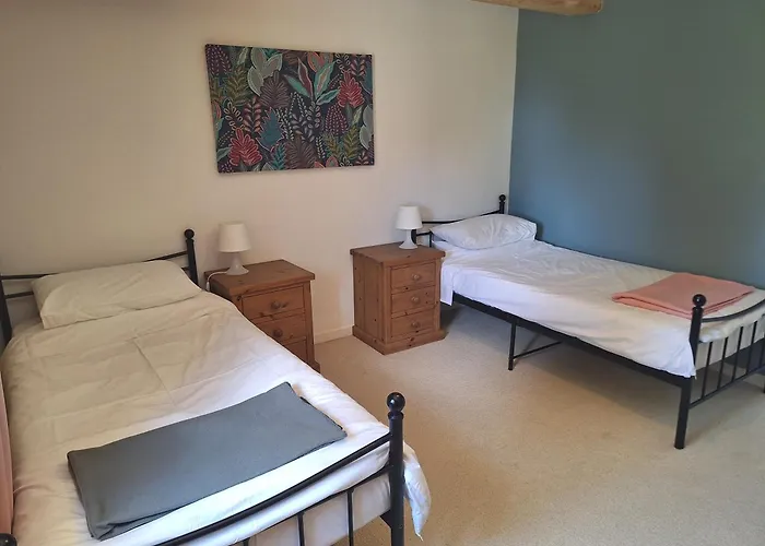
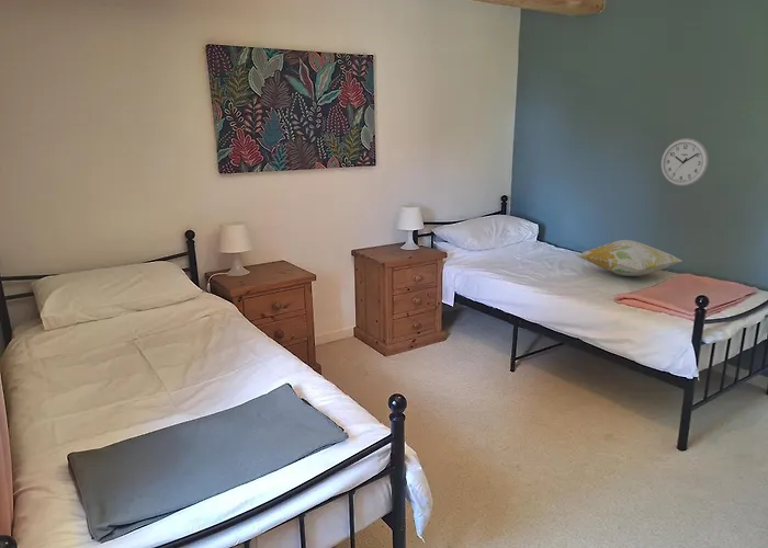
+ decorative pillow (629, 258)
+ wall clock (682, 162)
